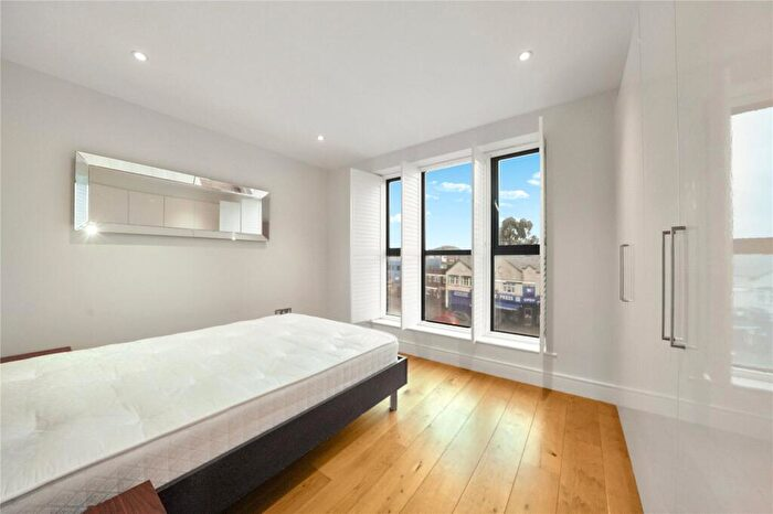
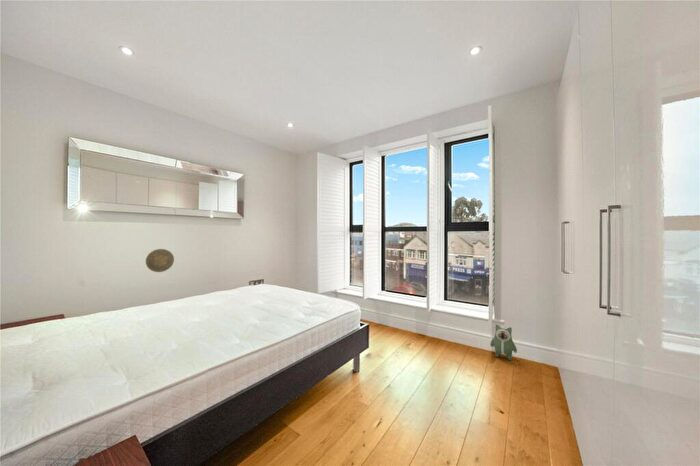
+ plush toy (503, 342)
+ decorative plate (160, 260)
